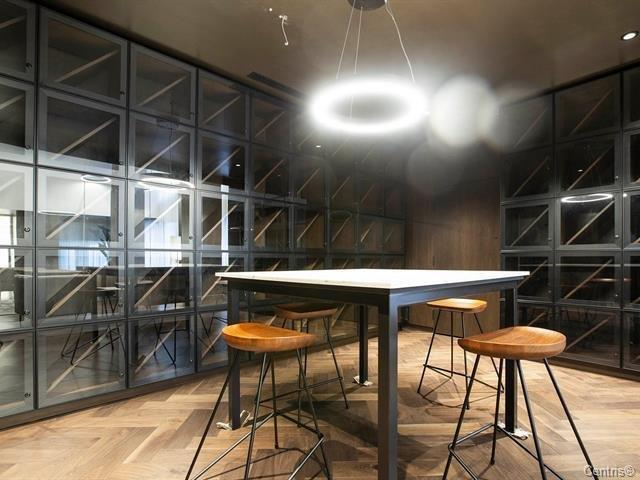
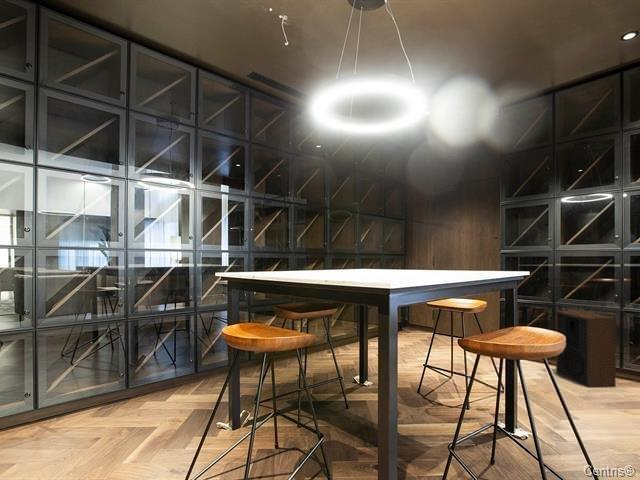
+ speaker (584, 347)
